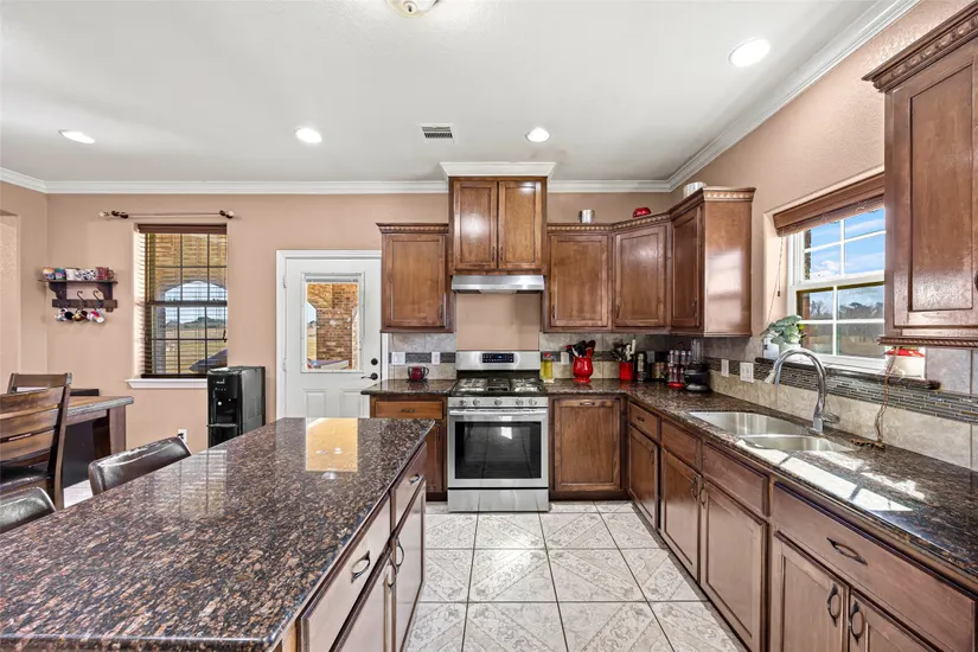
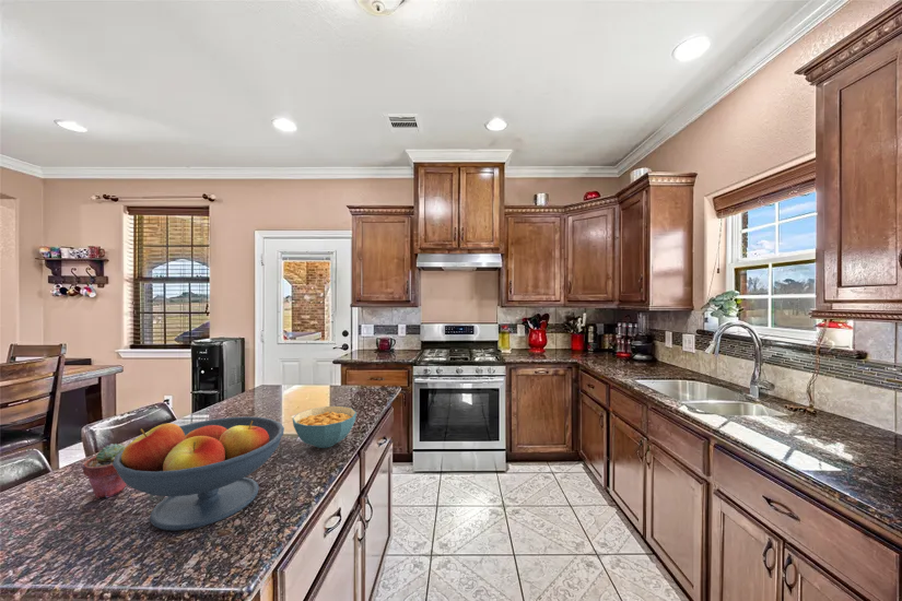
+ cereal bowl (325, 429)
+ potted succulent (109, 468)
+ fruit bowl (208, 459)
